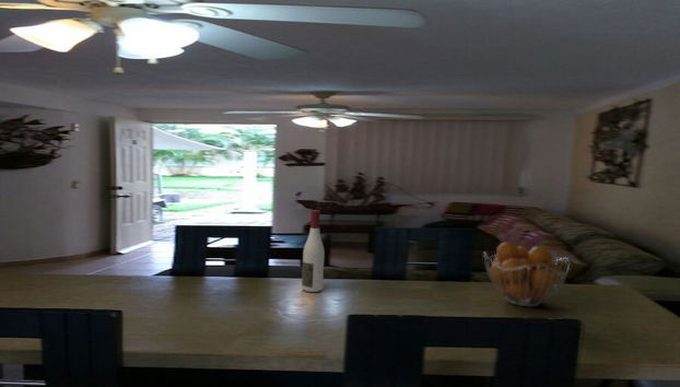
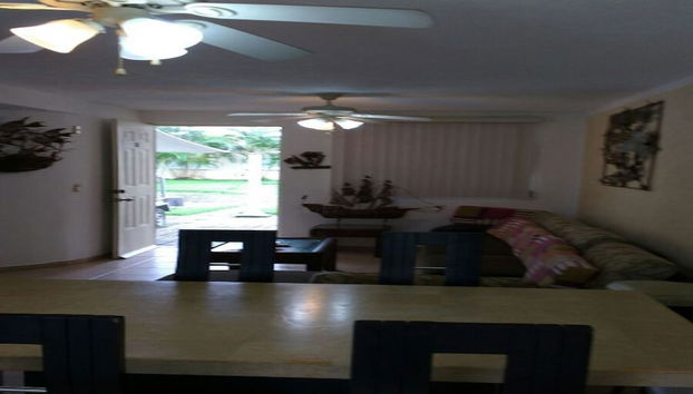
- alcohol (314, 249)
- fruit basket (524, 272)
